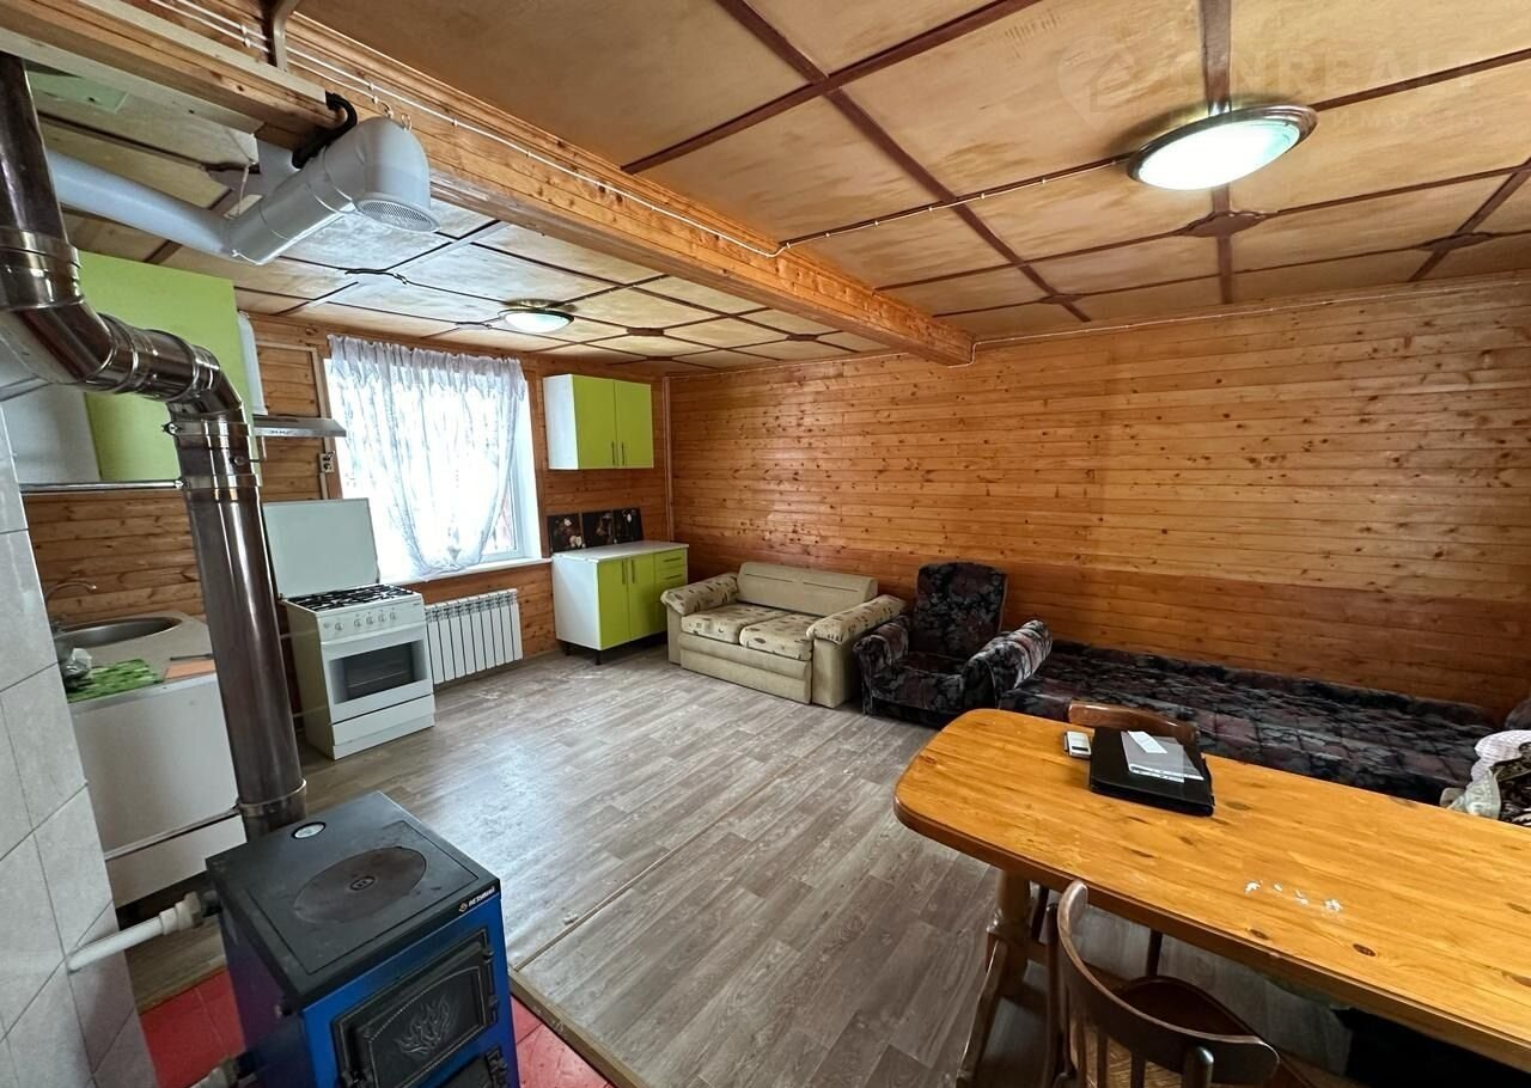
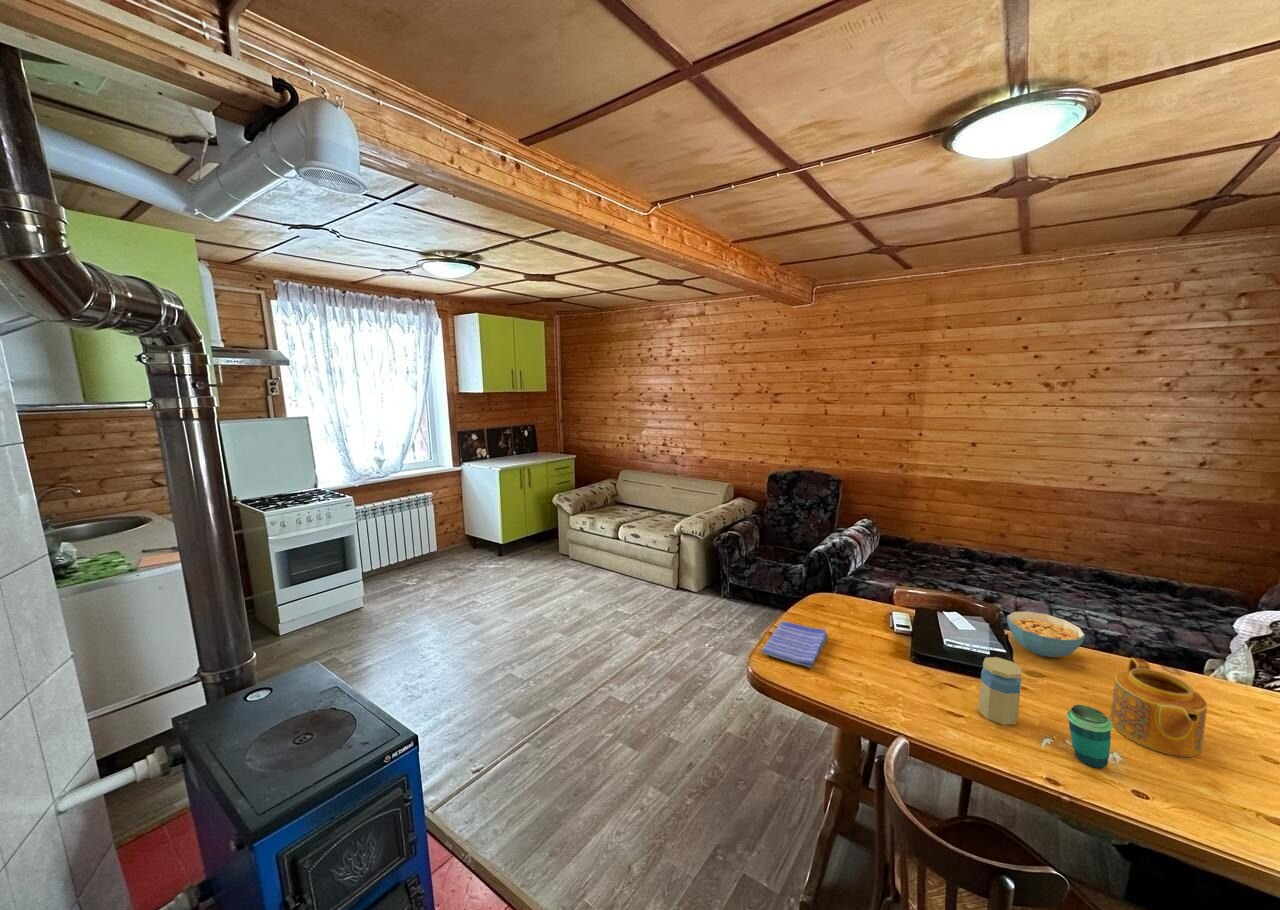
+ teapot (1158, 708)
+ cup (1087, 736)
+ cereal bowl (1043, 638)
+ jar (999, 691)
+ dish towel (795, 641)
